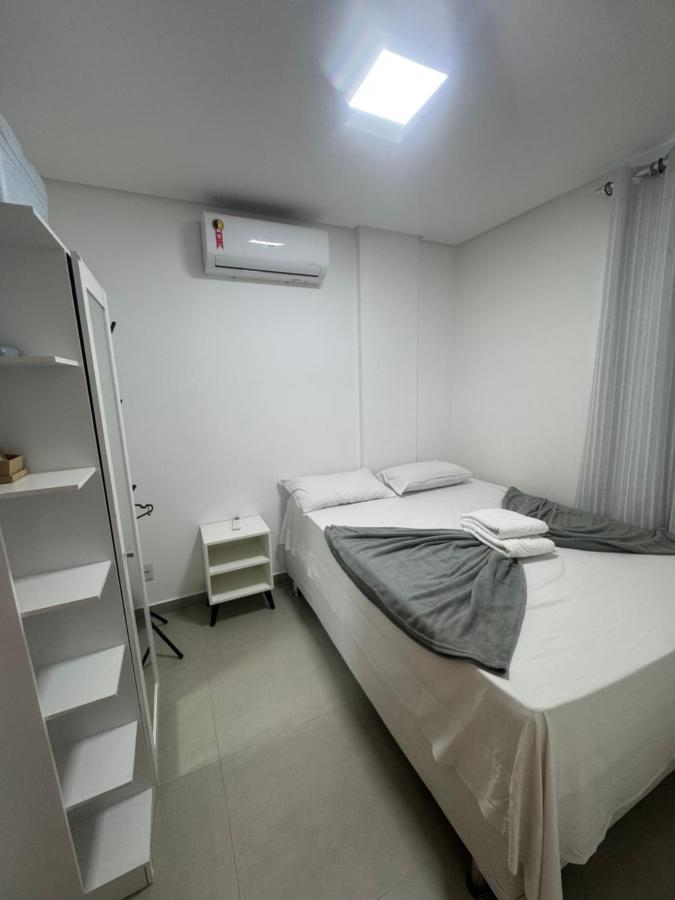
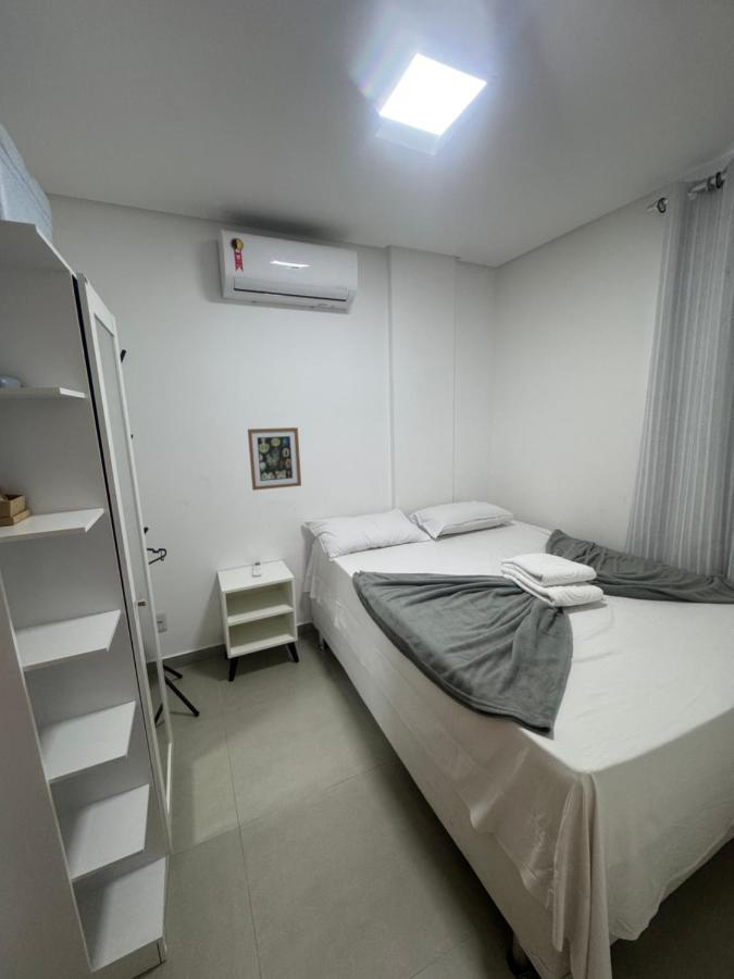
+ wall art (275, 458)
